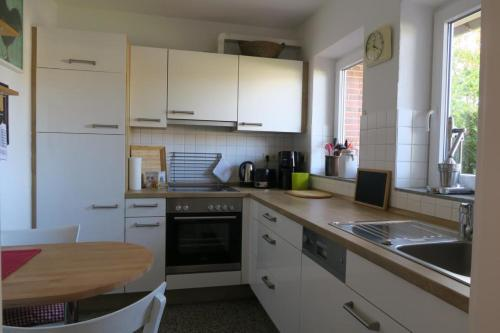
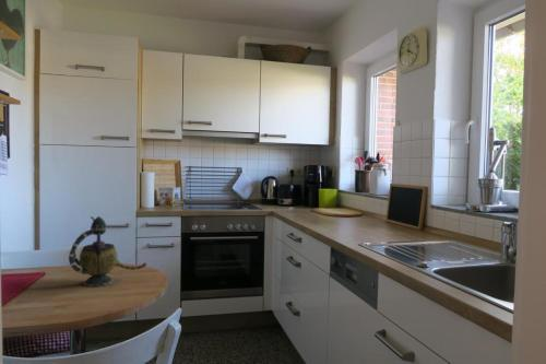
+ teapot (109, 248)
